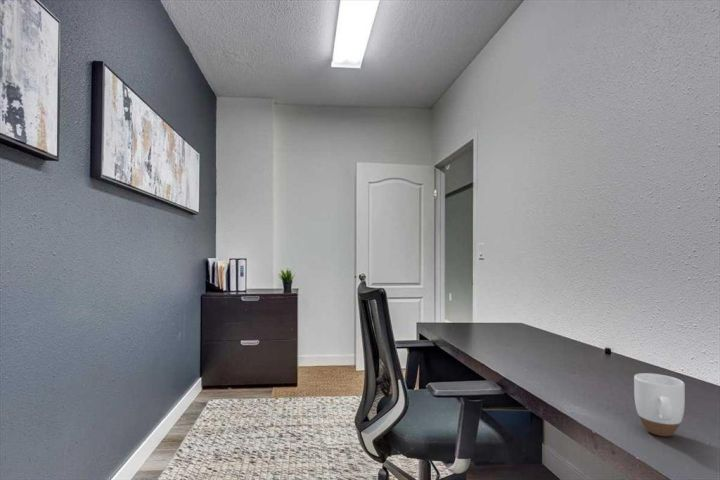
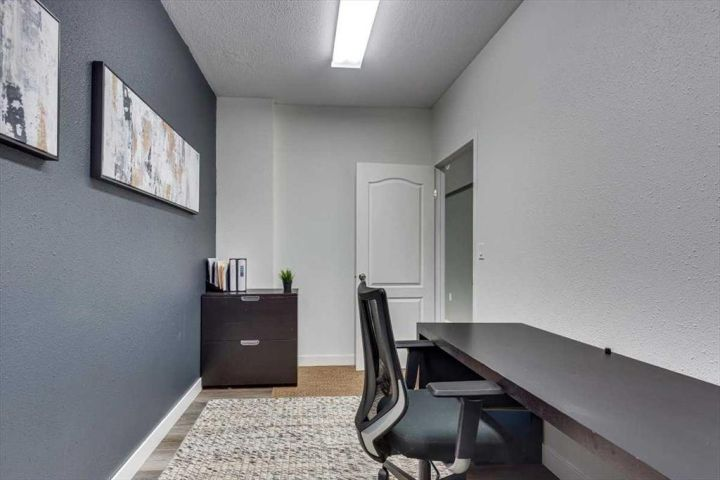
- mug (661, 408)
